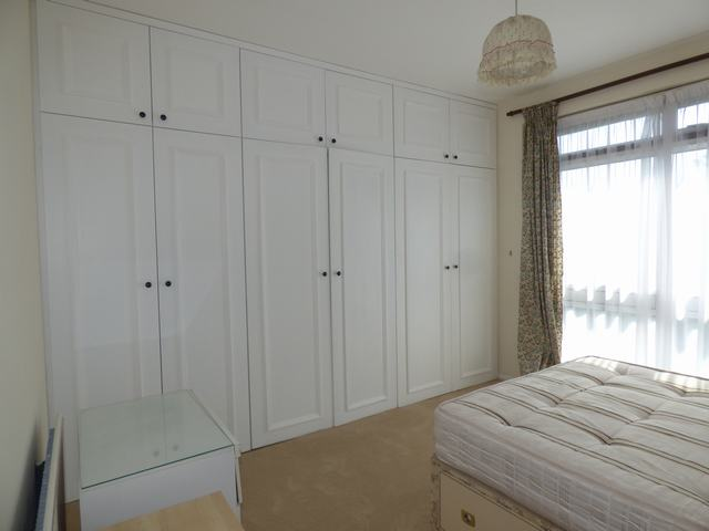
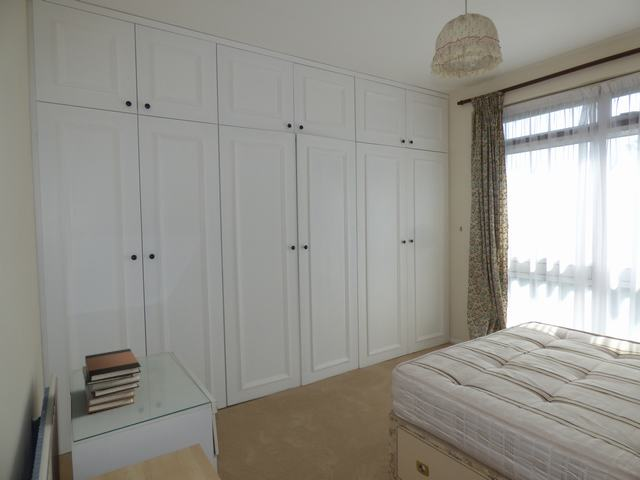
+ book stack (110, 377)
